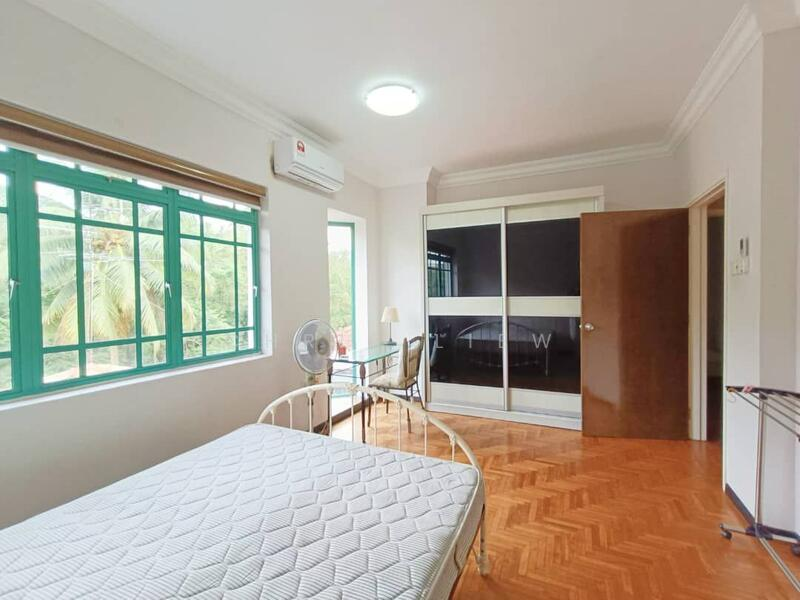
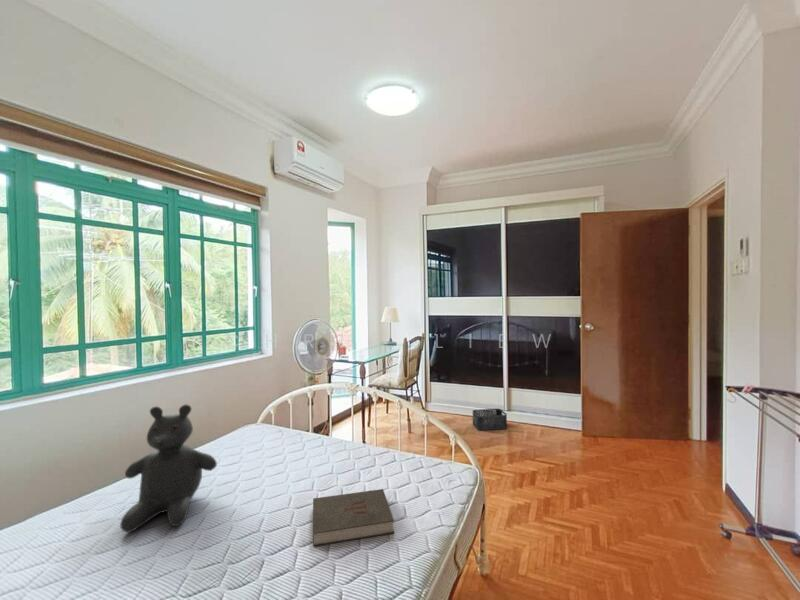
+ teddy bear (165, 461)
+ book (351, 514)
+ storage bin (489, 419)
